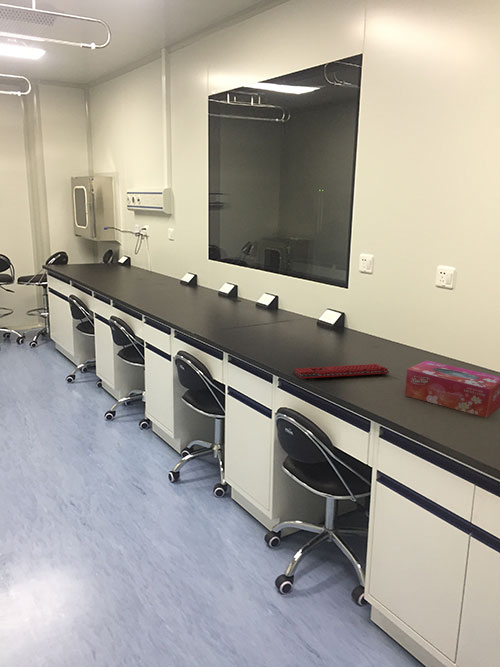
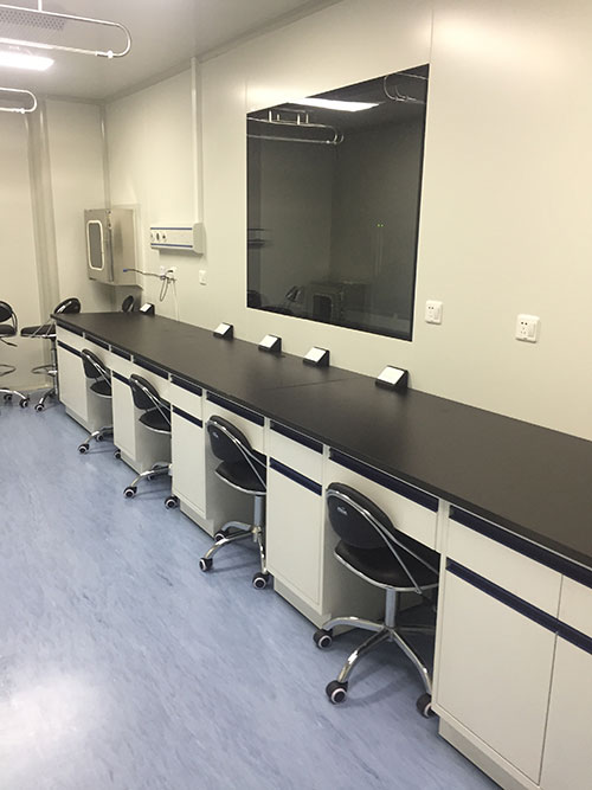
- tissue box (454, 387)
- keyboard (340, 370)
